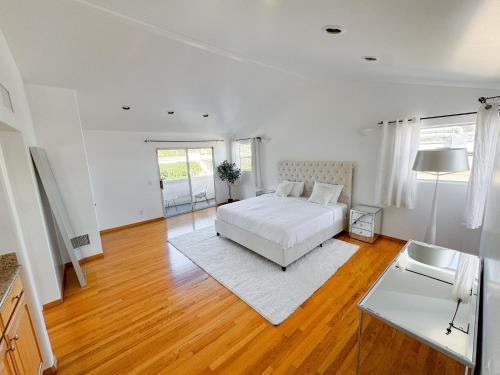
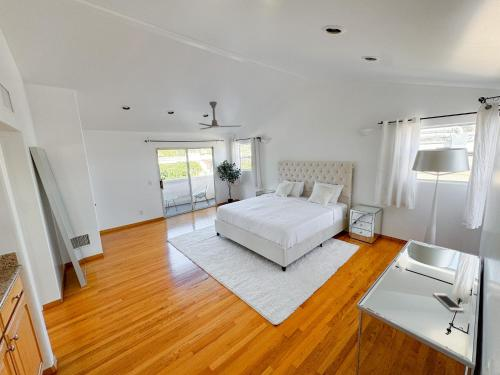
+ cell phone (447, 301)
+ ceiling fan (214, 114)
